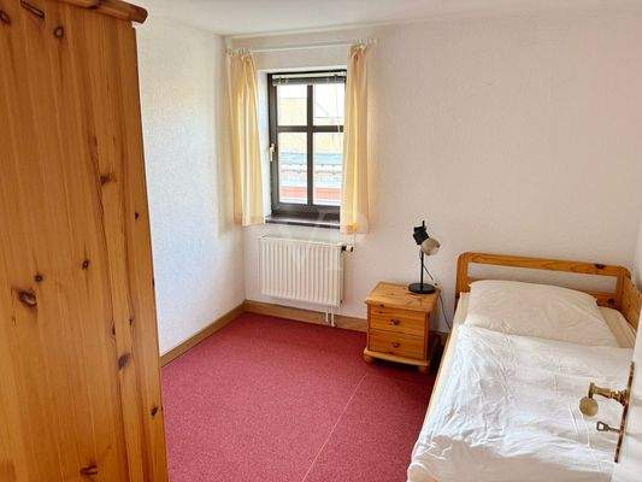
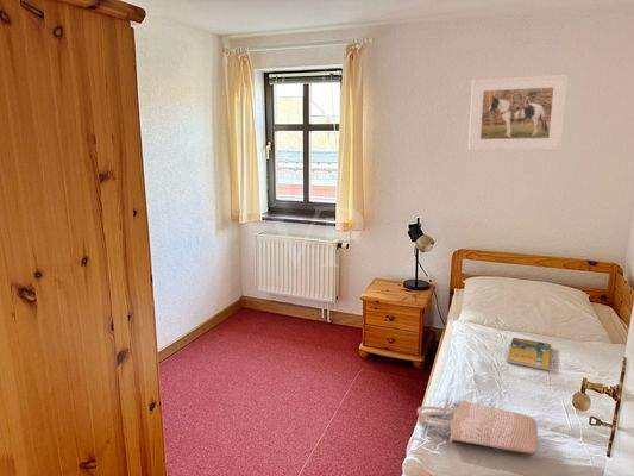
+ shopping bag (473, 420)
+ booklet (529, 352)
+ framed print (515, 114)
